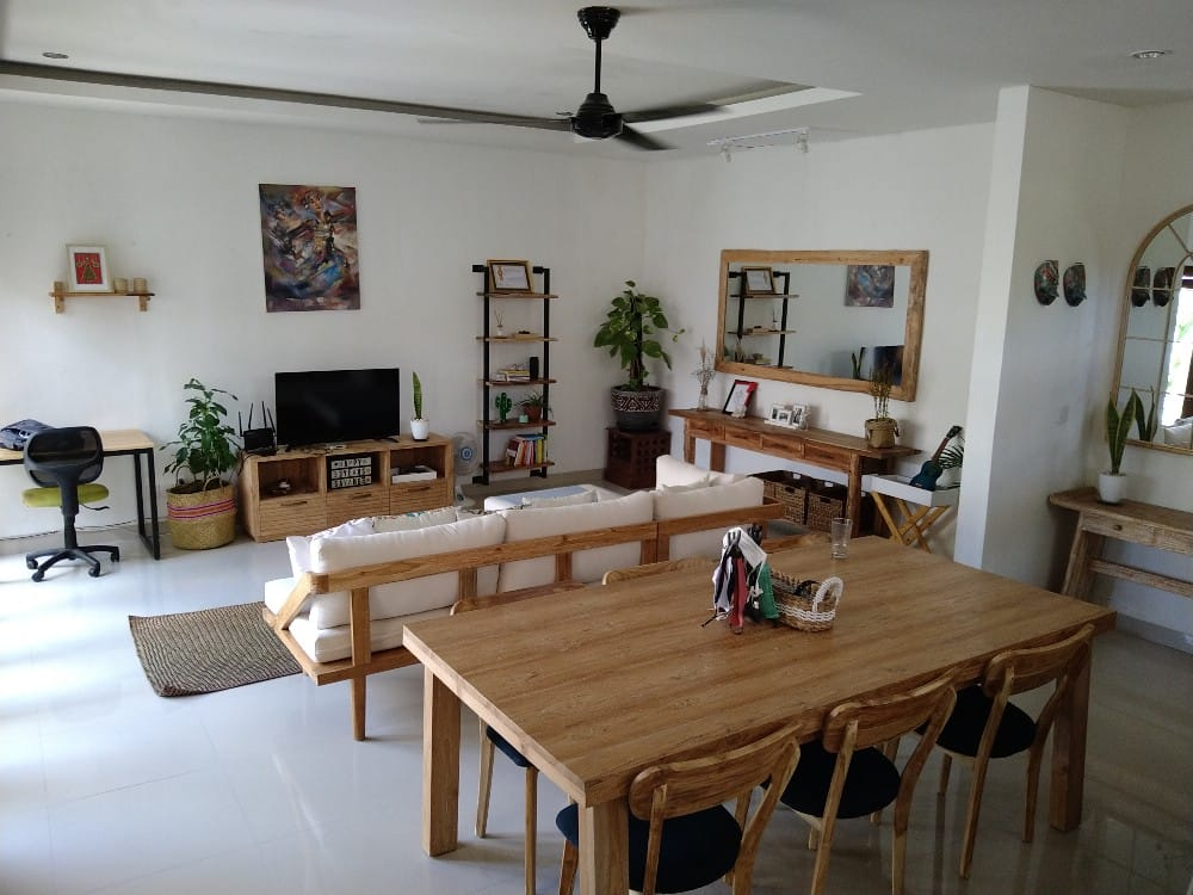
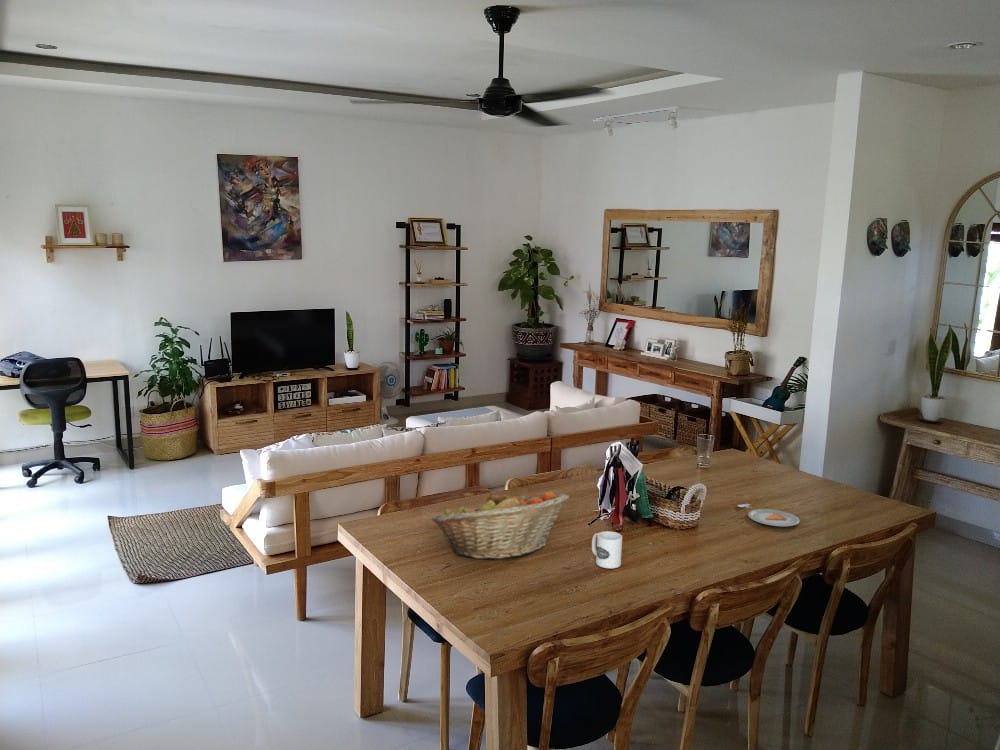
+ dinner plate (766, 514)
+ fruit basket (501, 518)
+ mug (605, 547)
